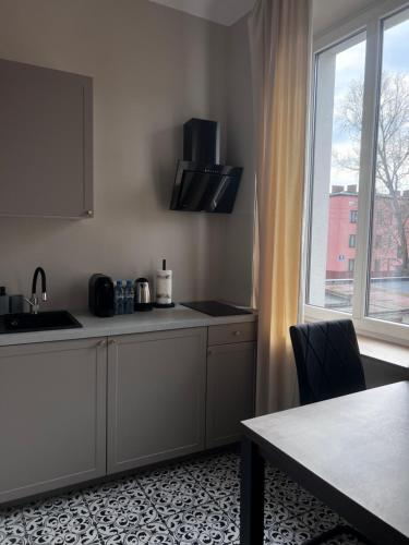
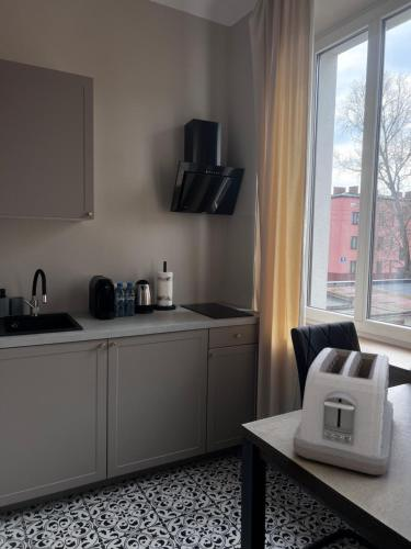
+ toaster (349, 396)
